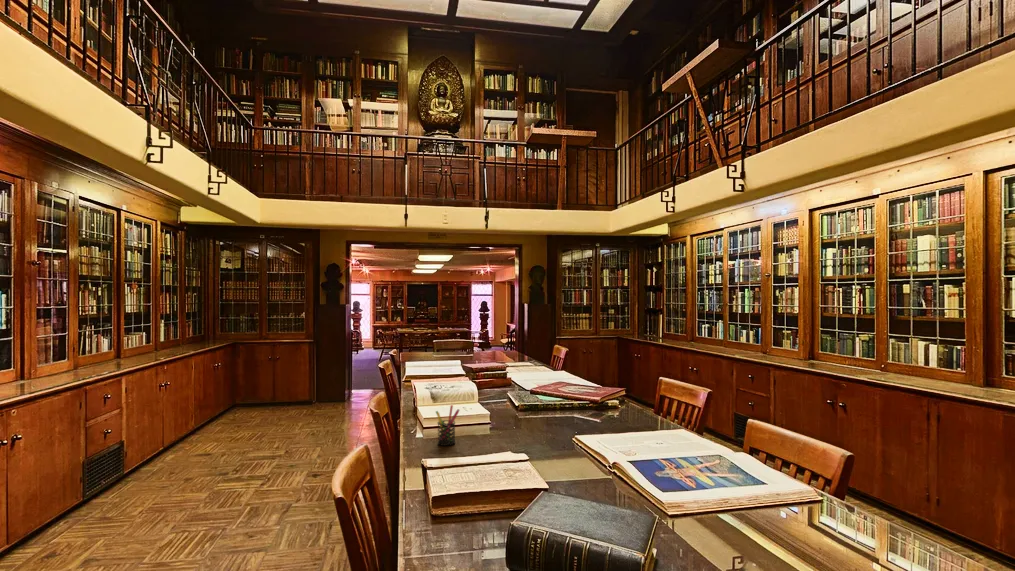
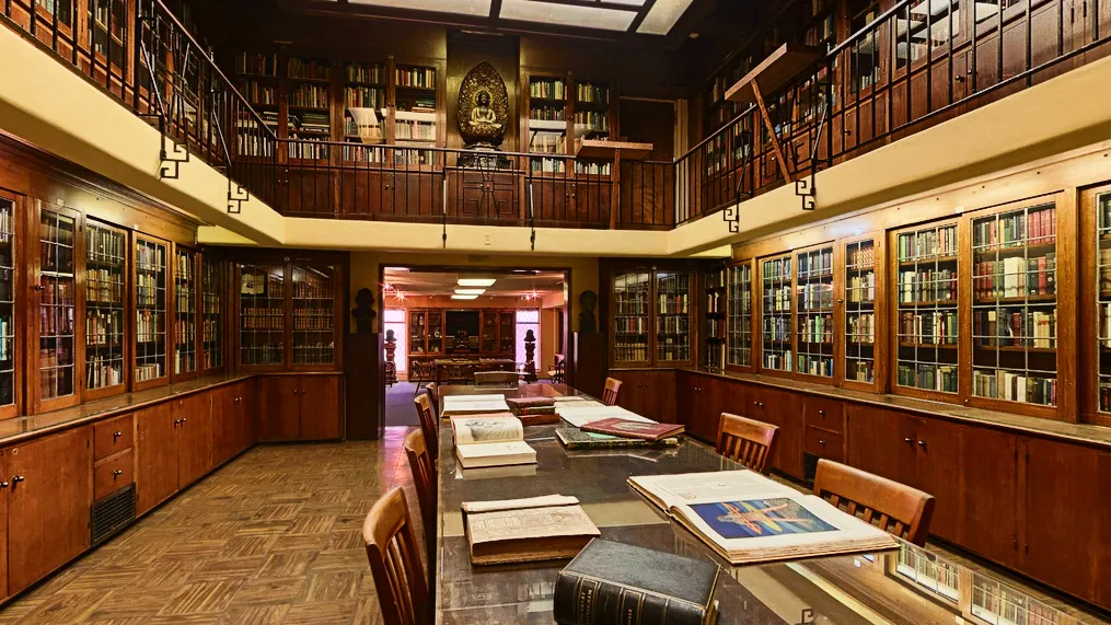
- pen holder (445, 424)
